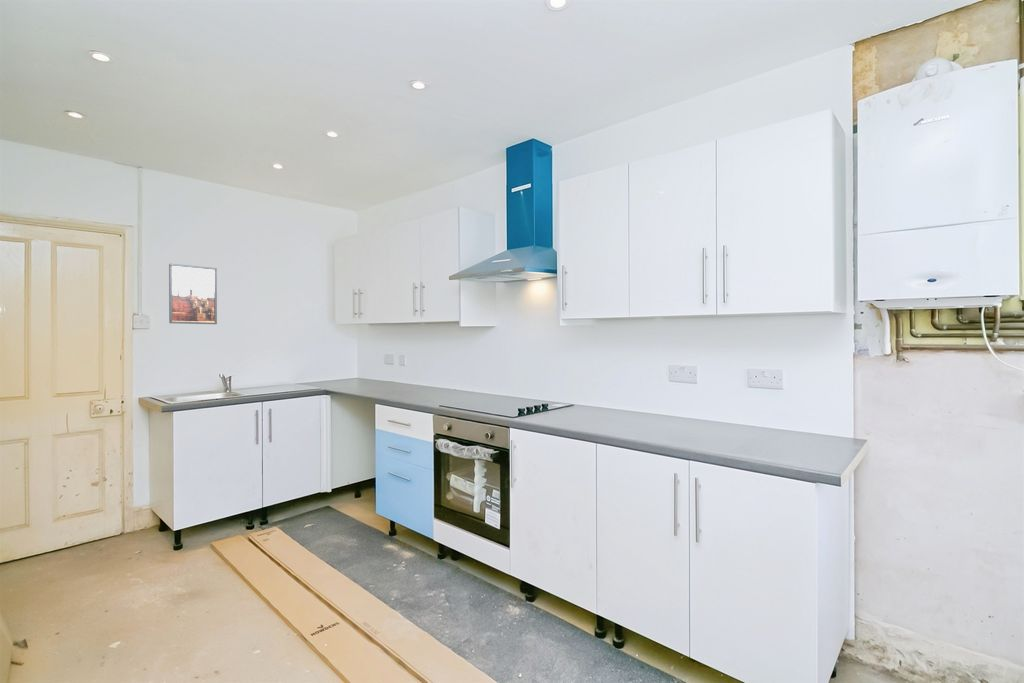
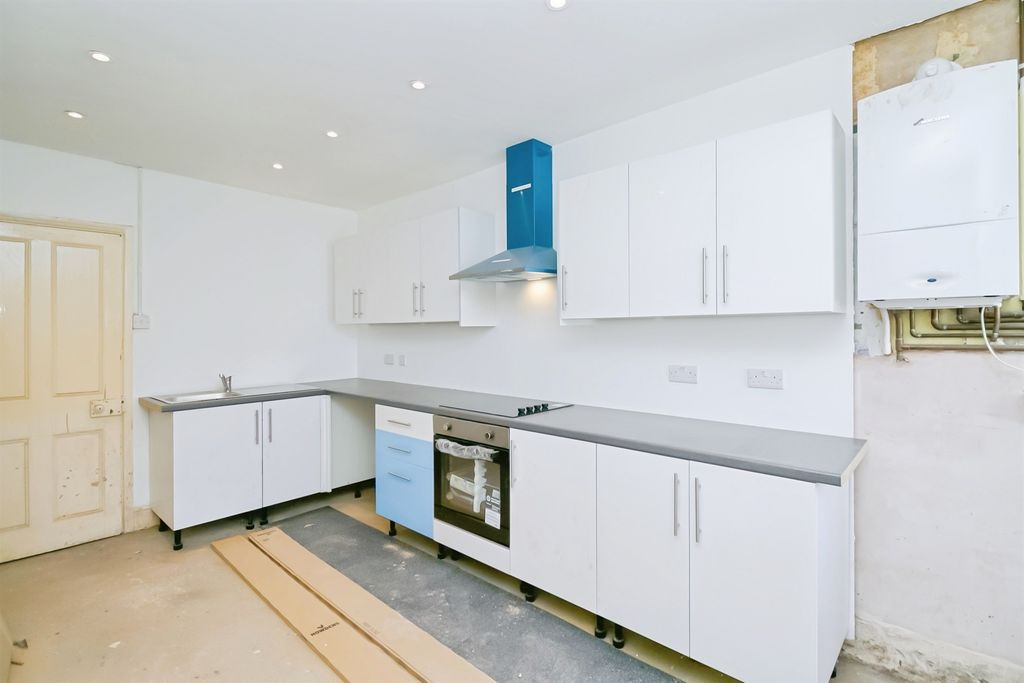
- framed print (193, 294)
